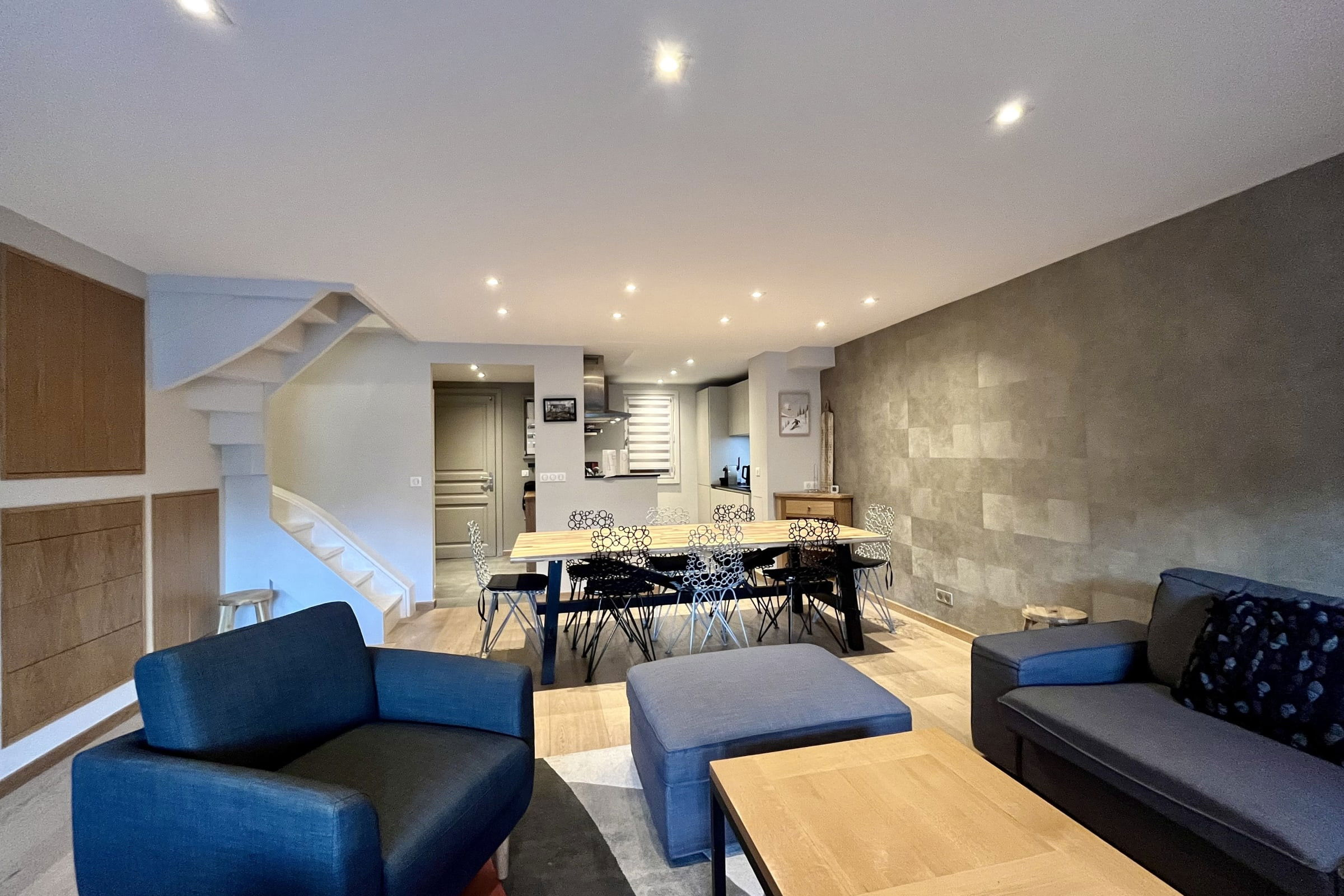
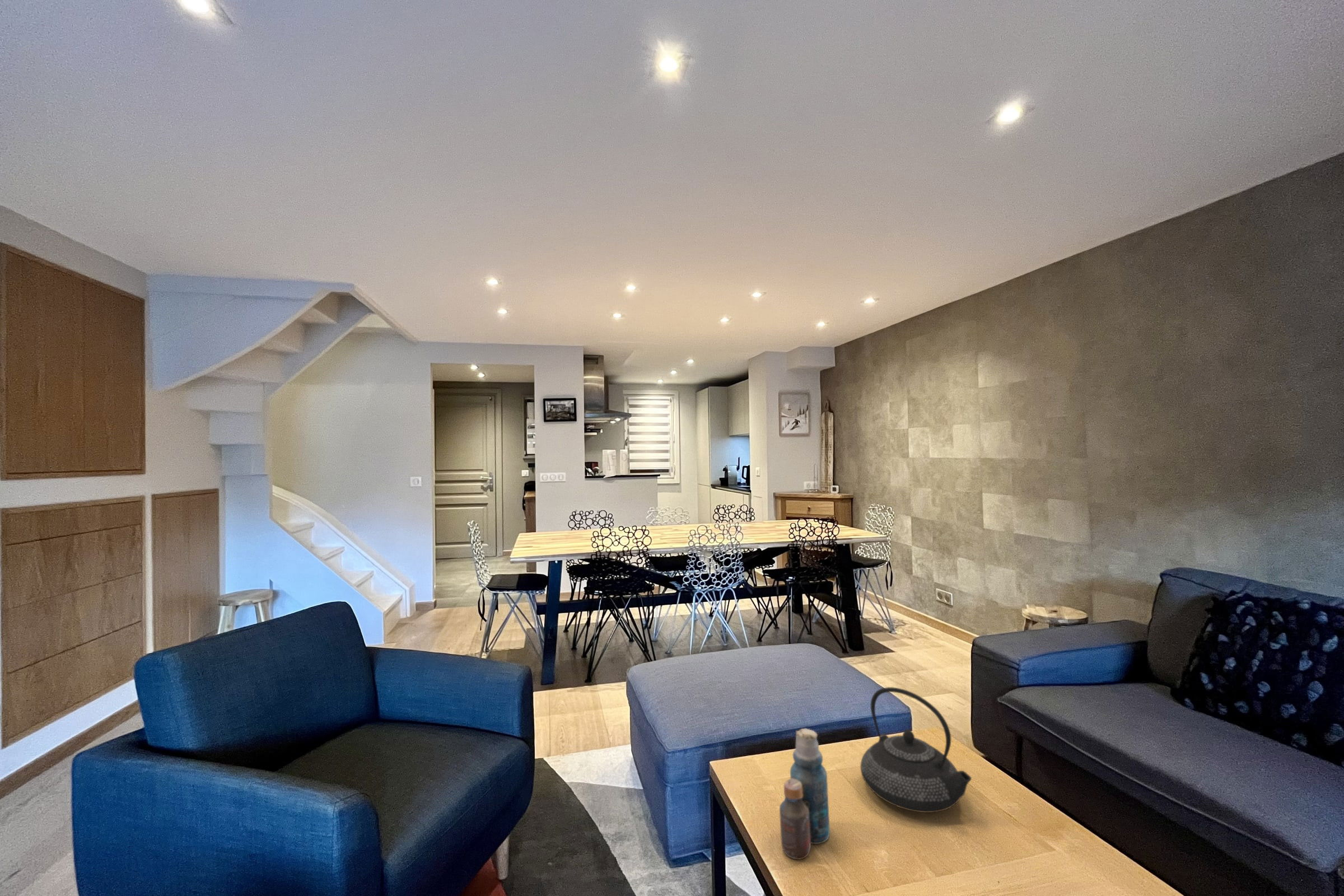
+ bottle (804, 788)
+ teapot (914, 744)
